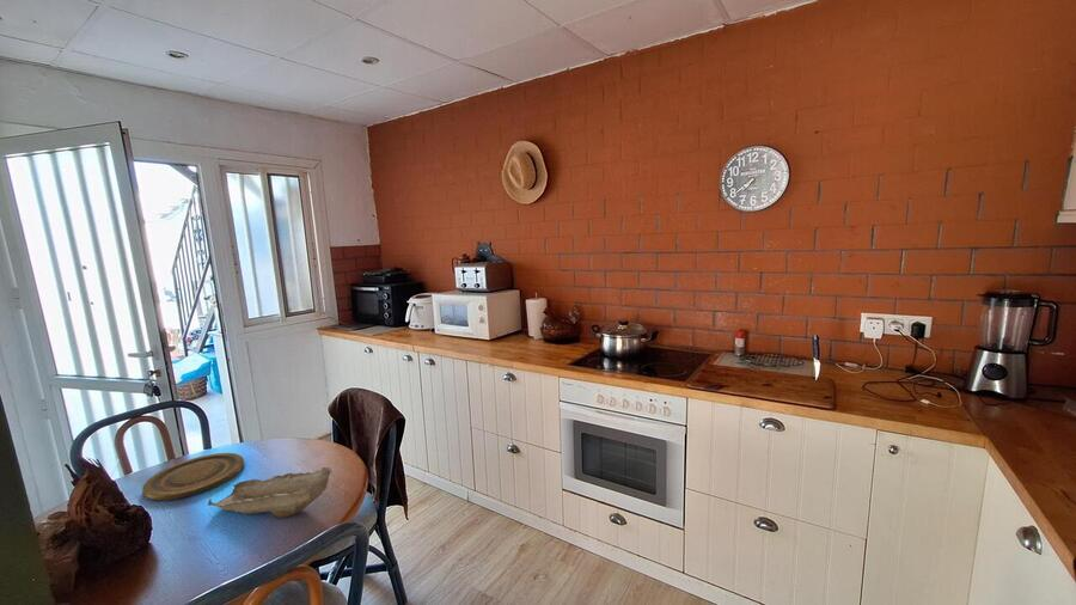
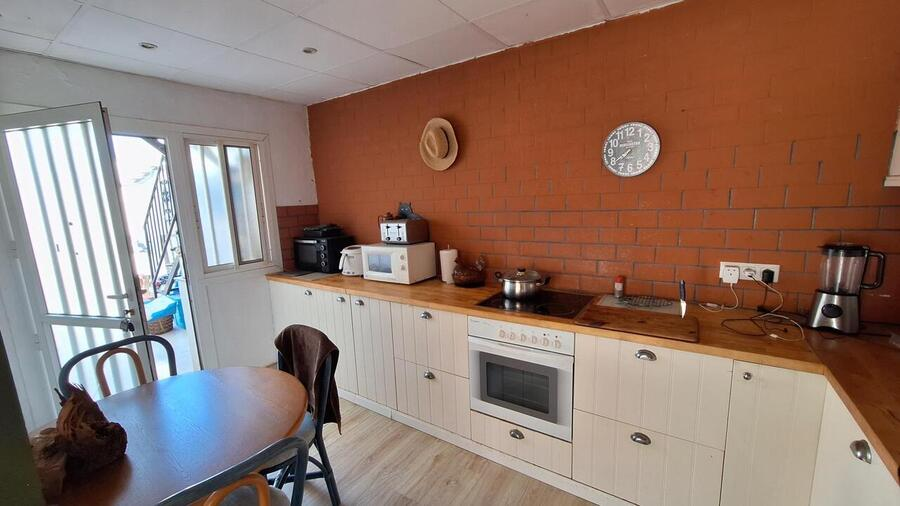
- decorative bowl (270, 490)
- plate (196, 473)
